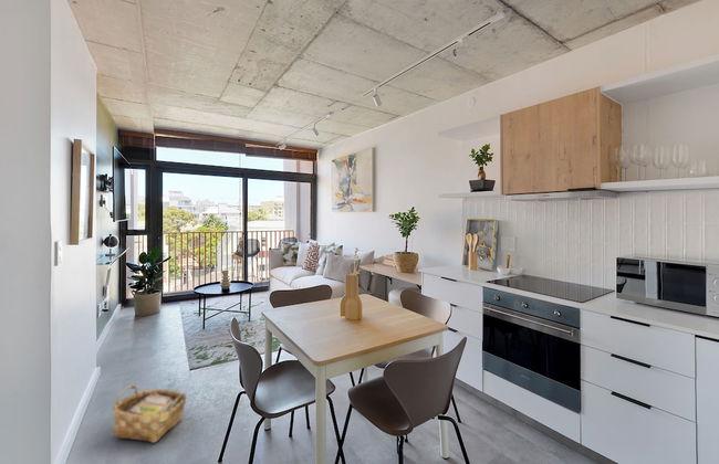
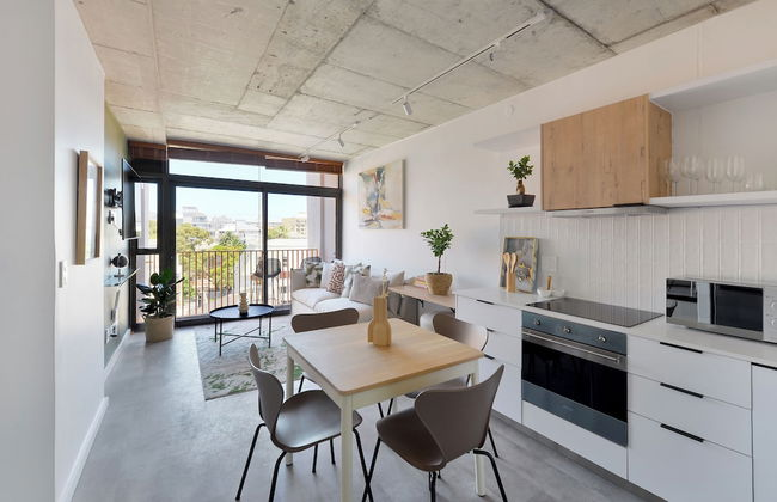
- woven basket (152, 408)
